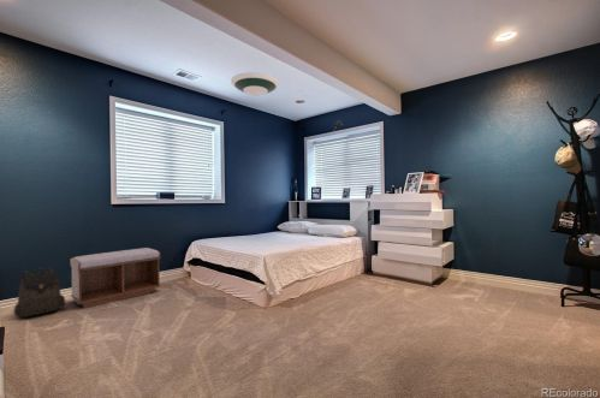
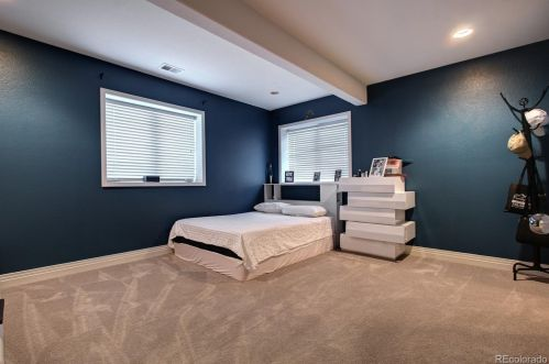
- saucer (255, 88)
- backpack (38, 289)
- bench (118, 274)
